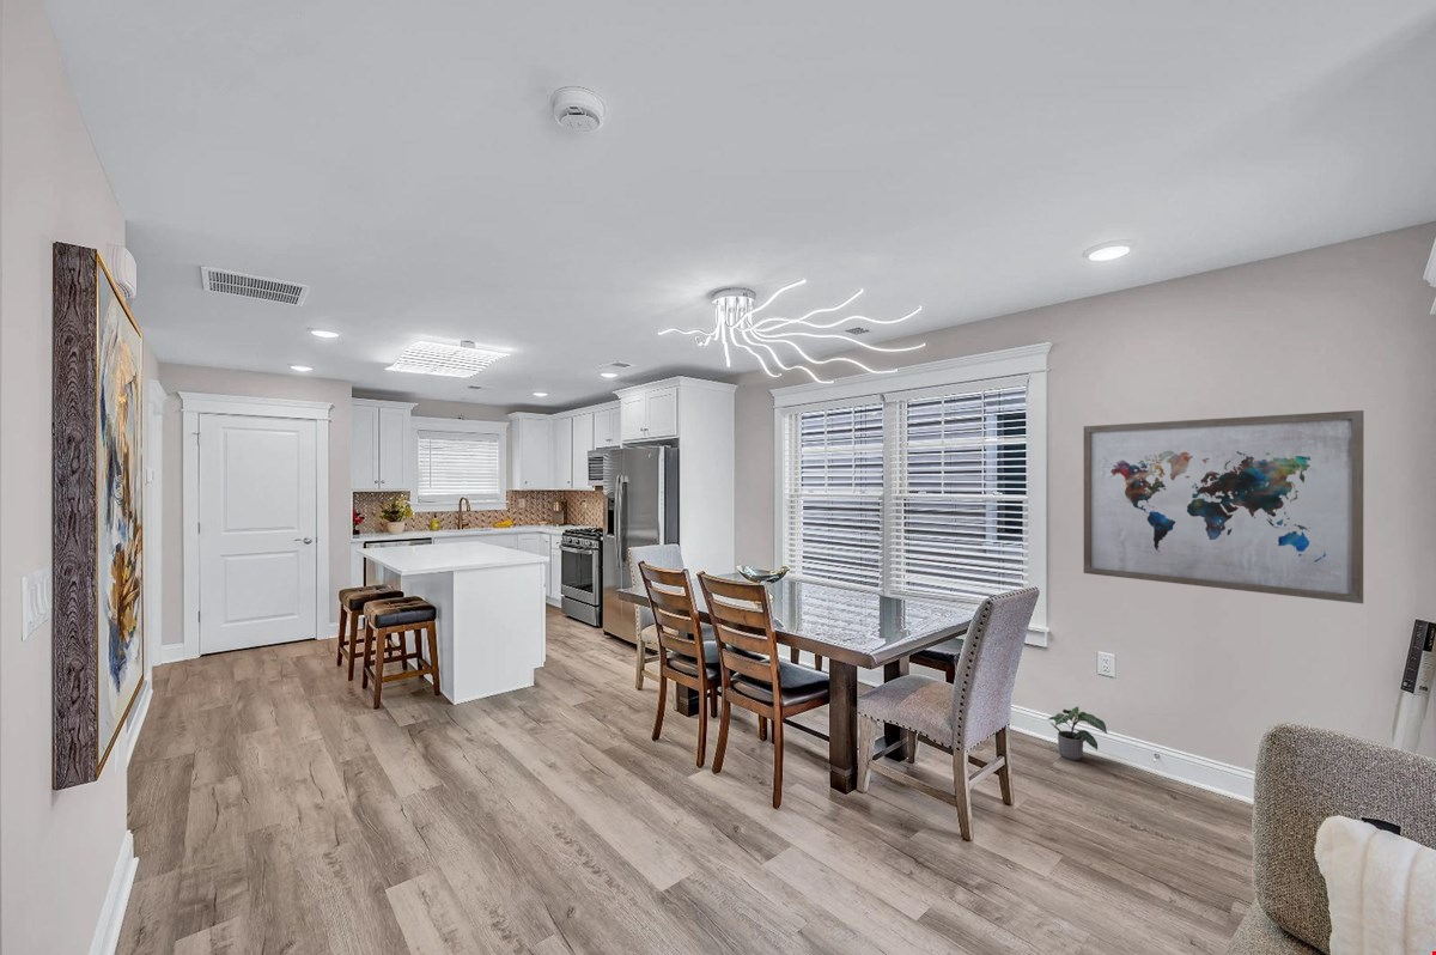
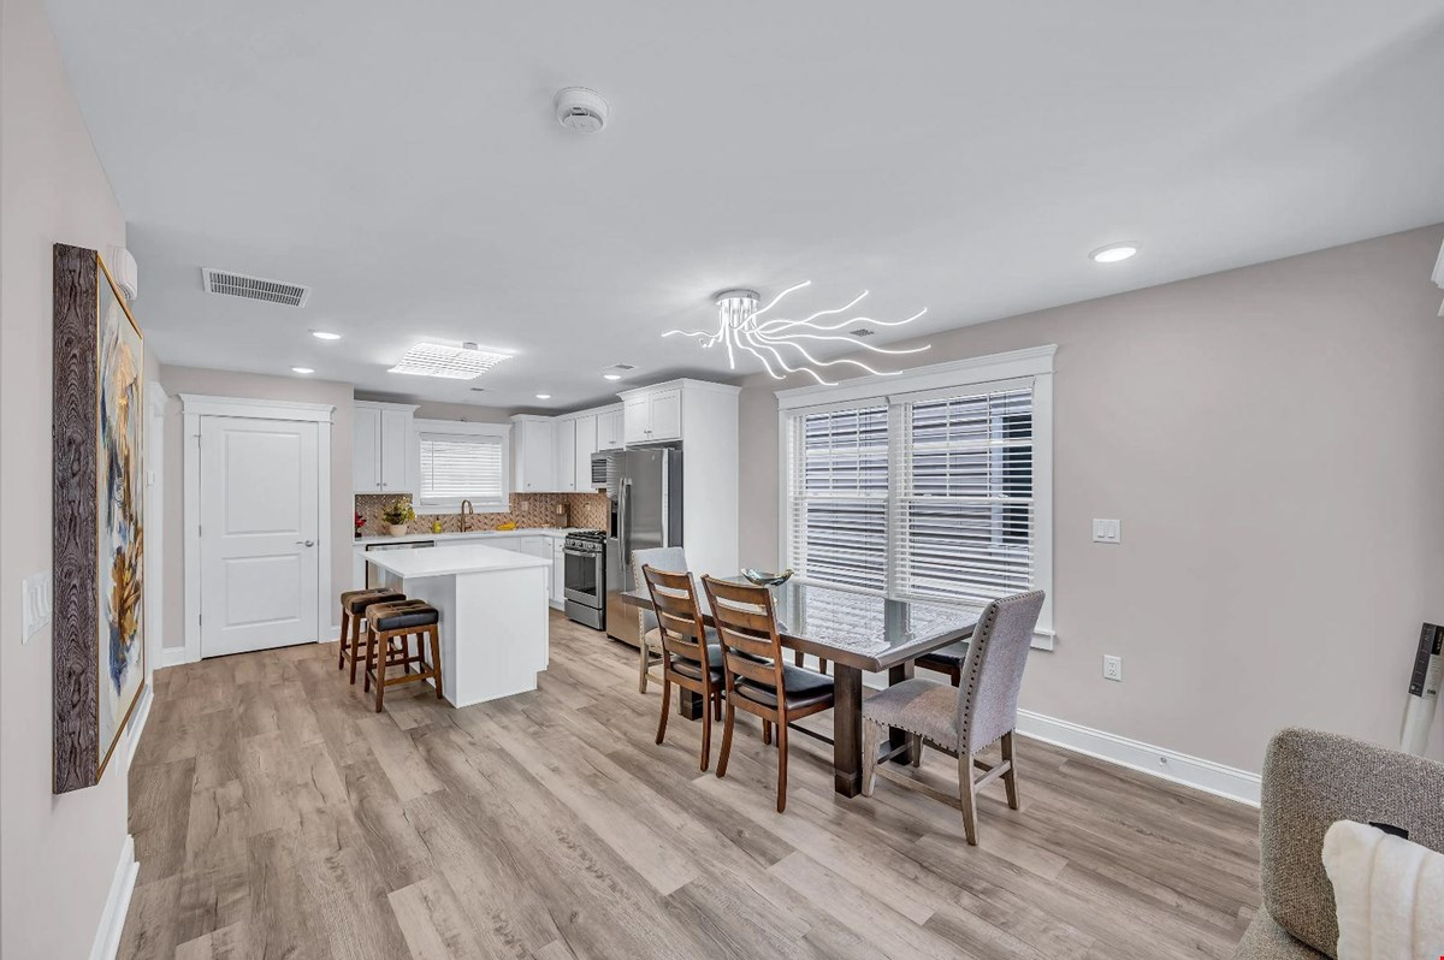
- wall art (1204, 503)
- potted plant (1076, 734)
